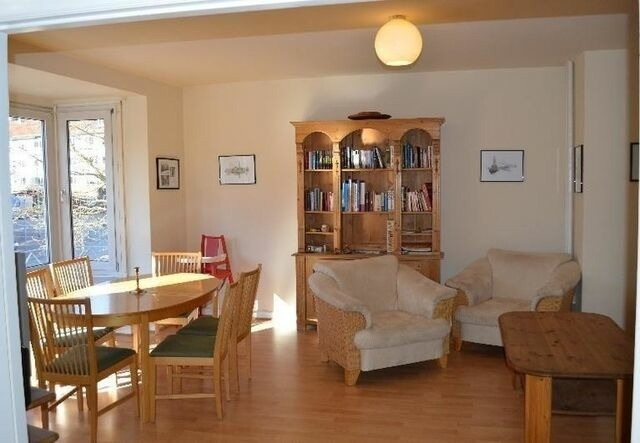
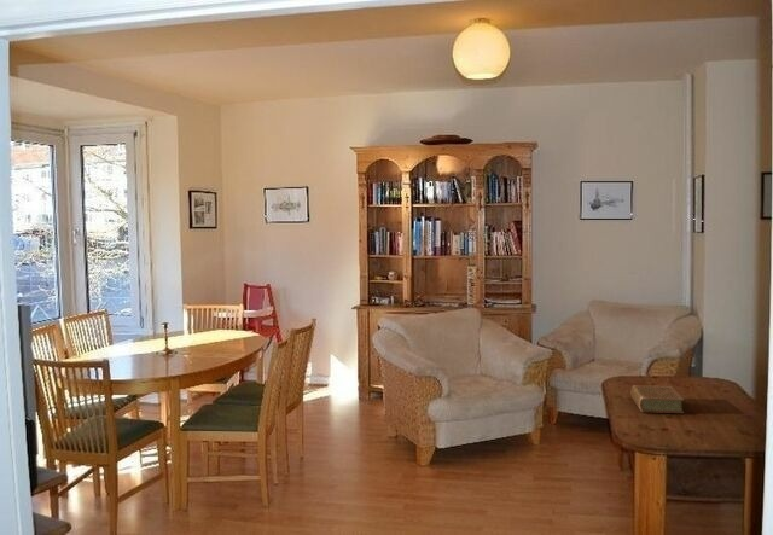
+ book (656, 399)
